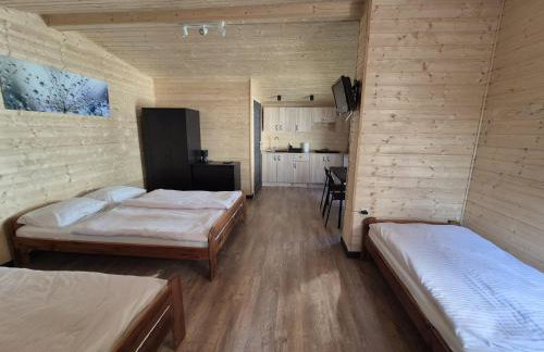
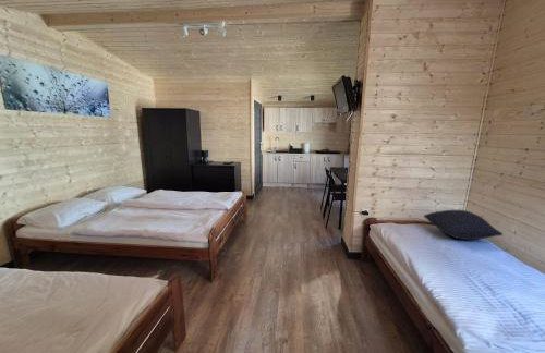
+ pillow (459, 223)
